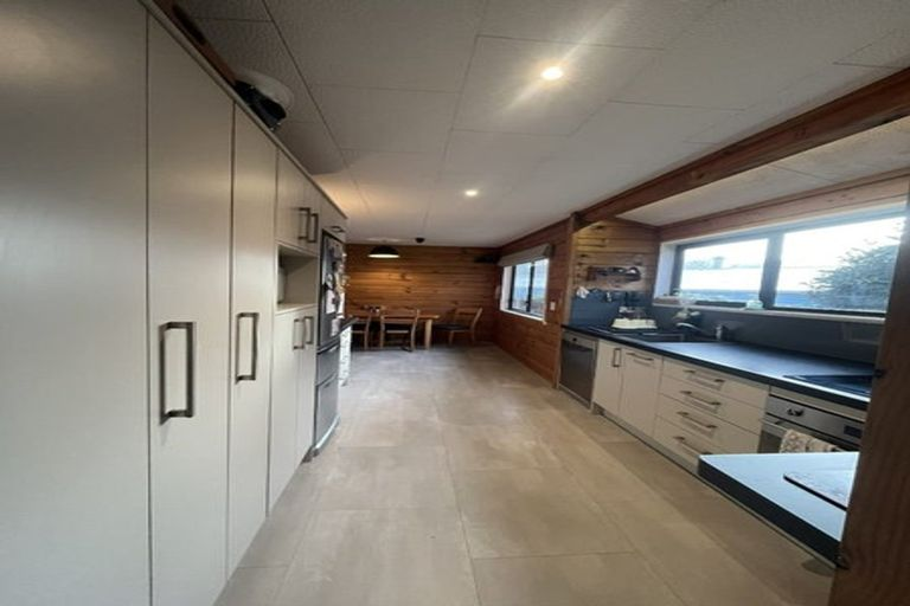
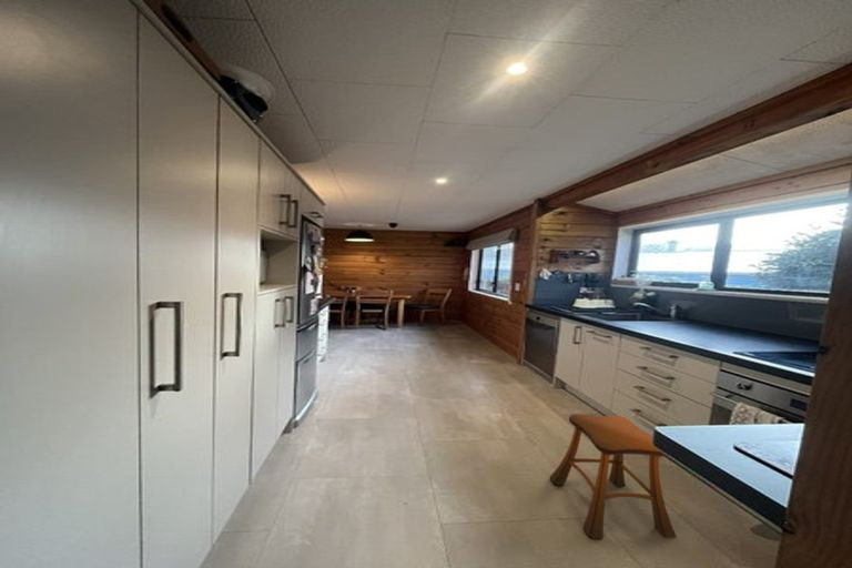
+ stool (611, 467)
